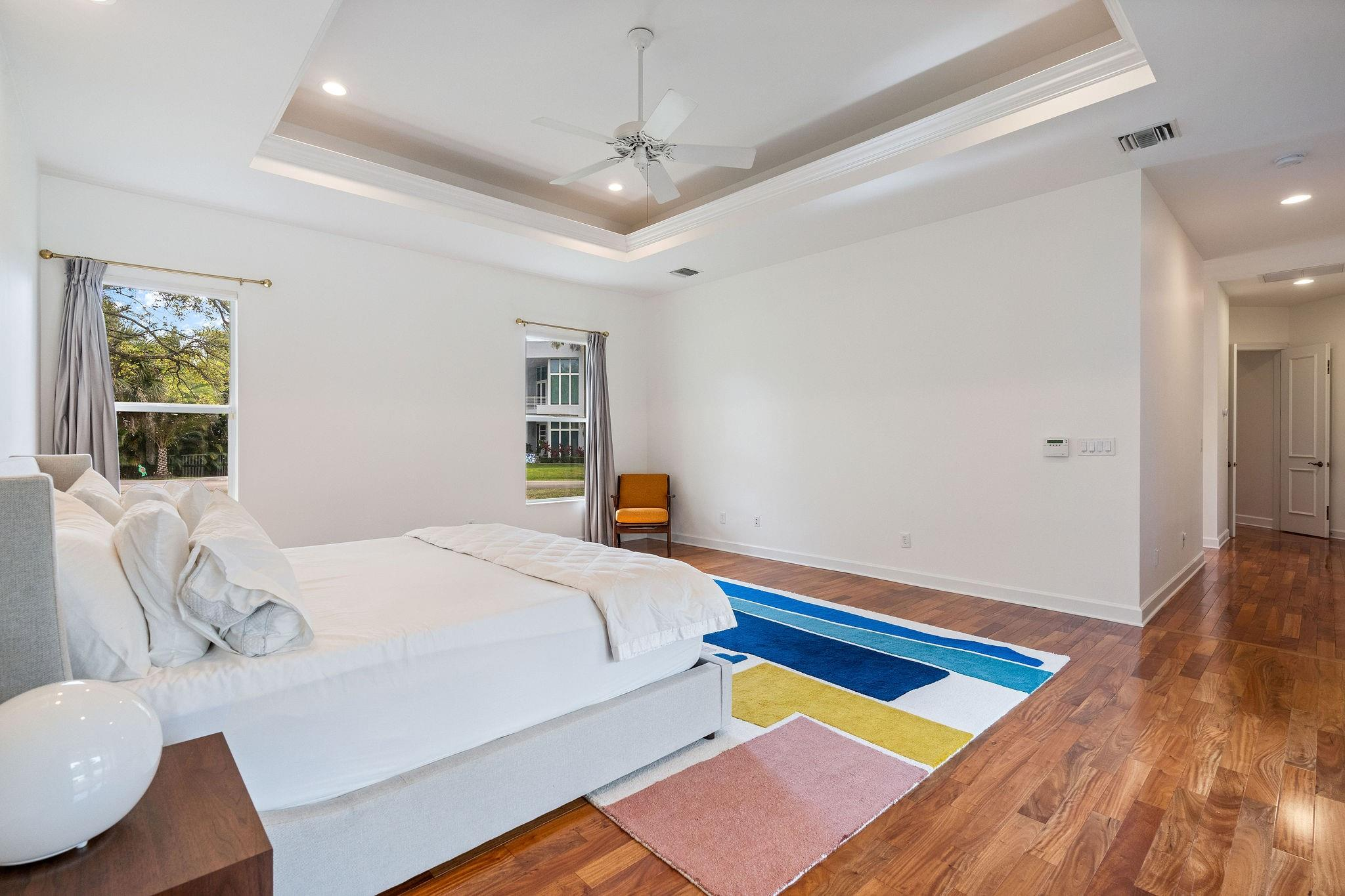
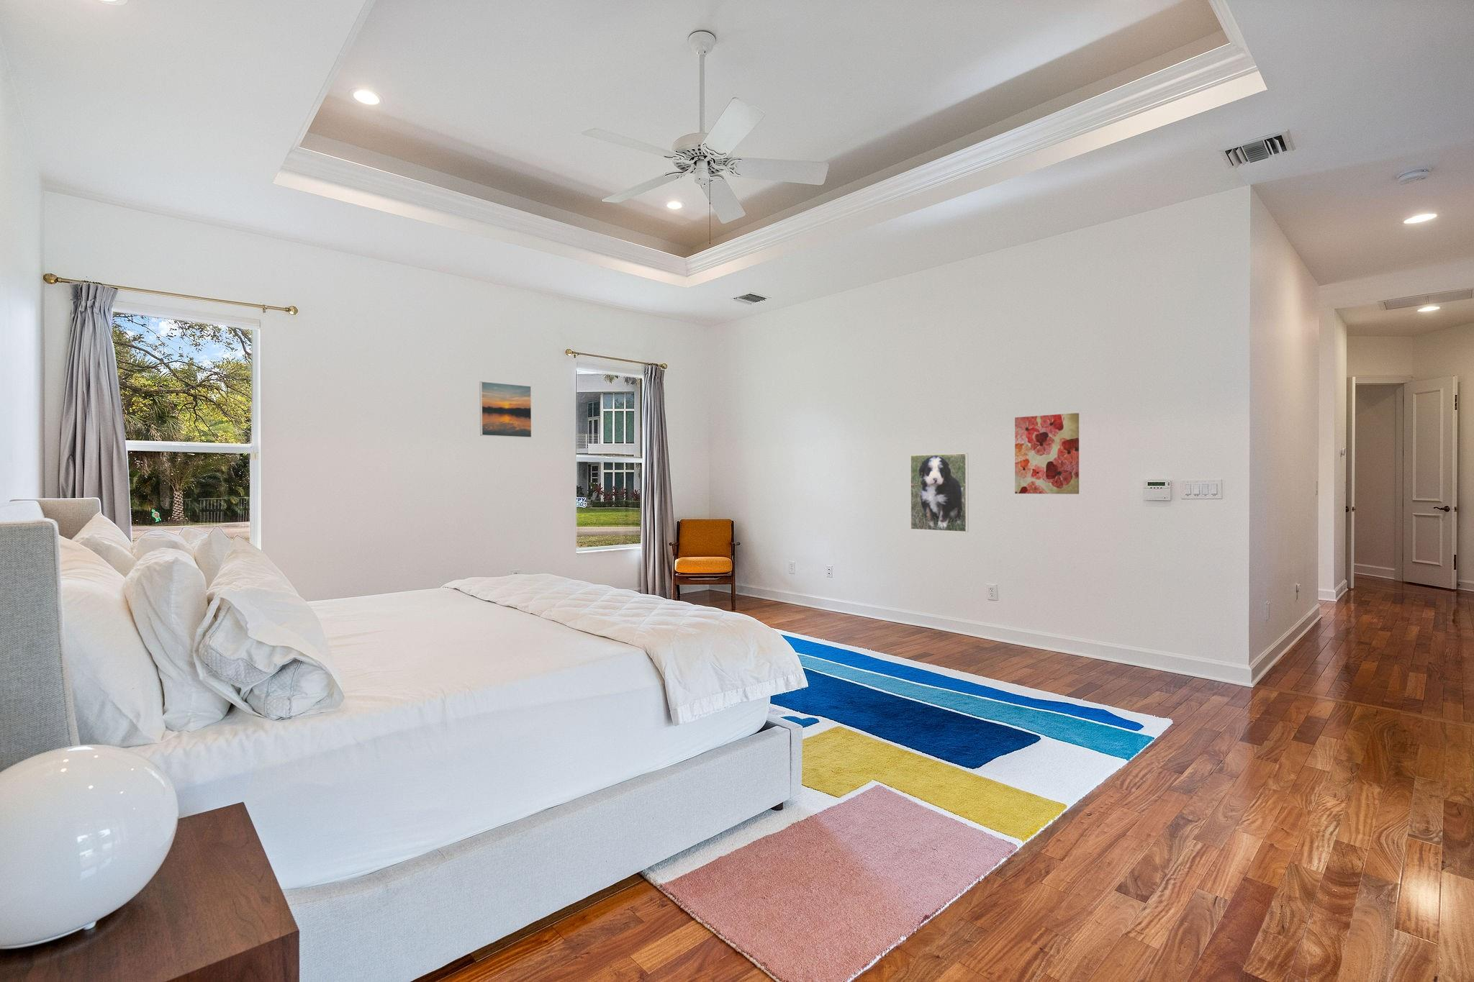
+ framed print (938, 492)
+ wall art (1045, 454)
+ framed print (506, 410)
